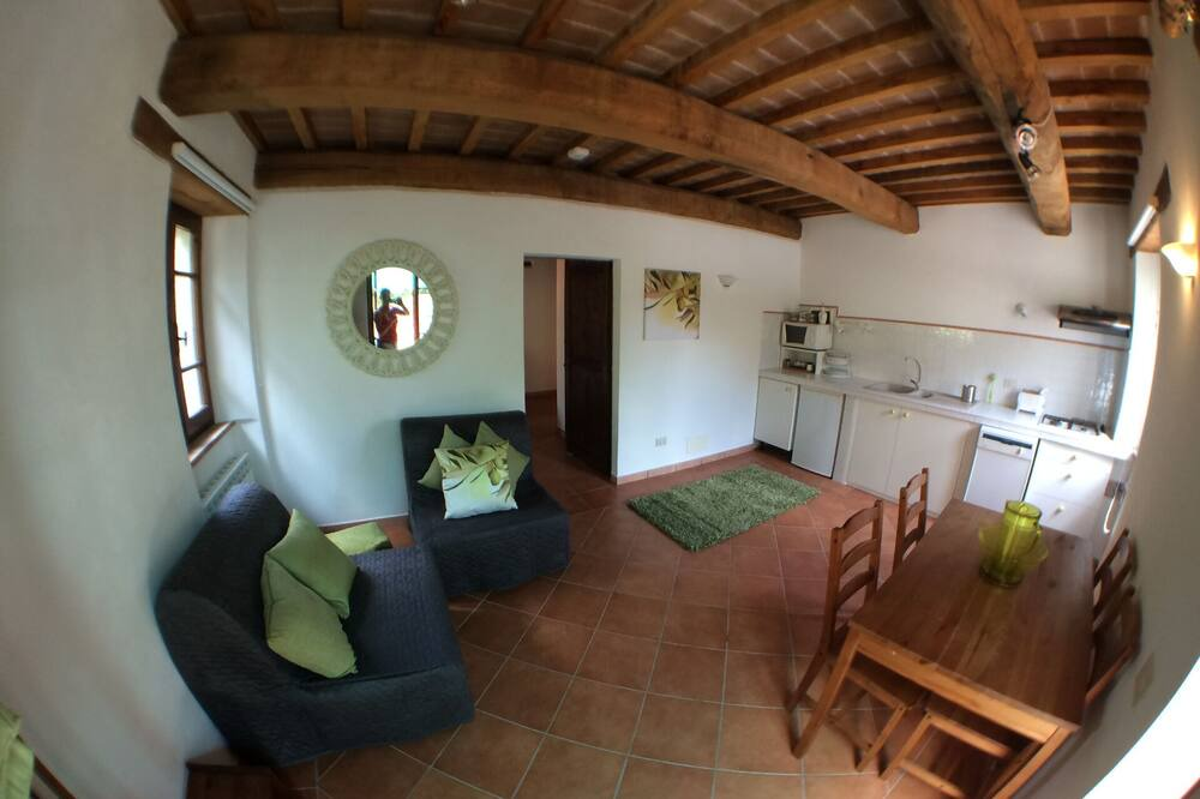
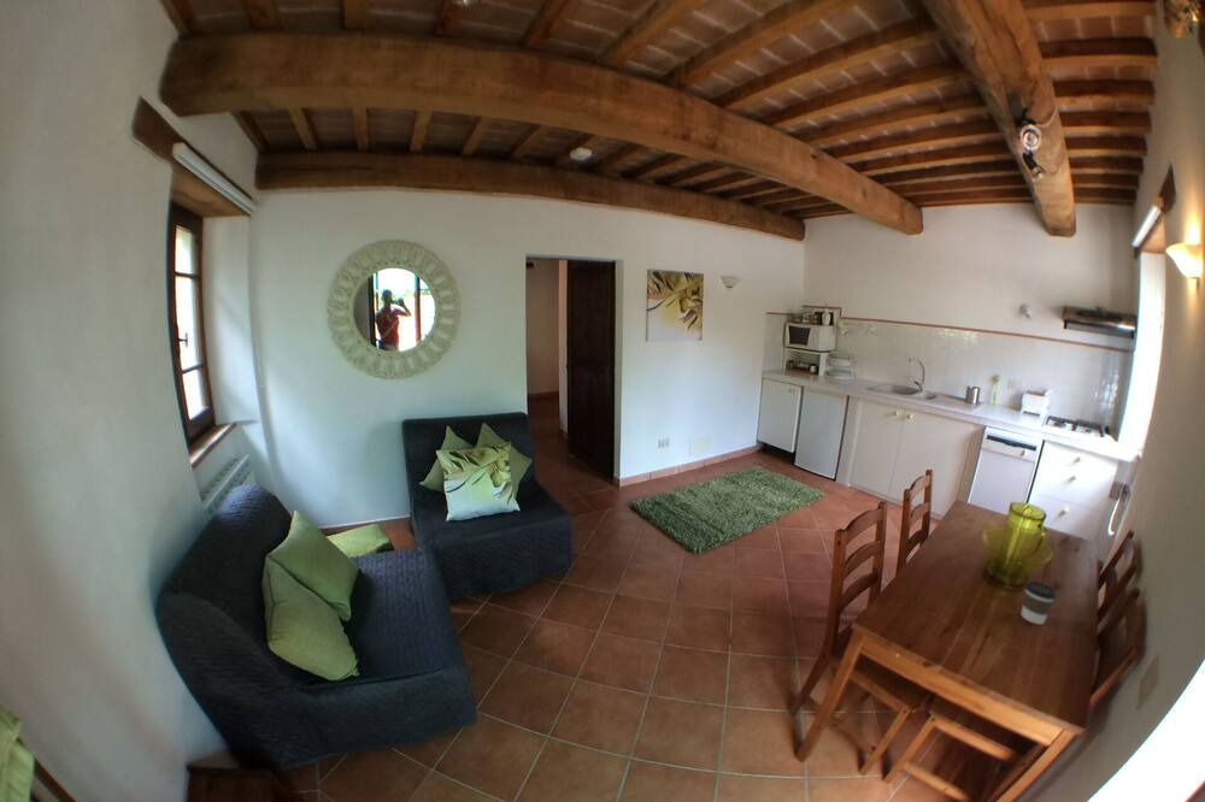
+ coffee cup (1036, 602)
